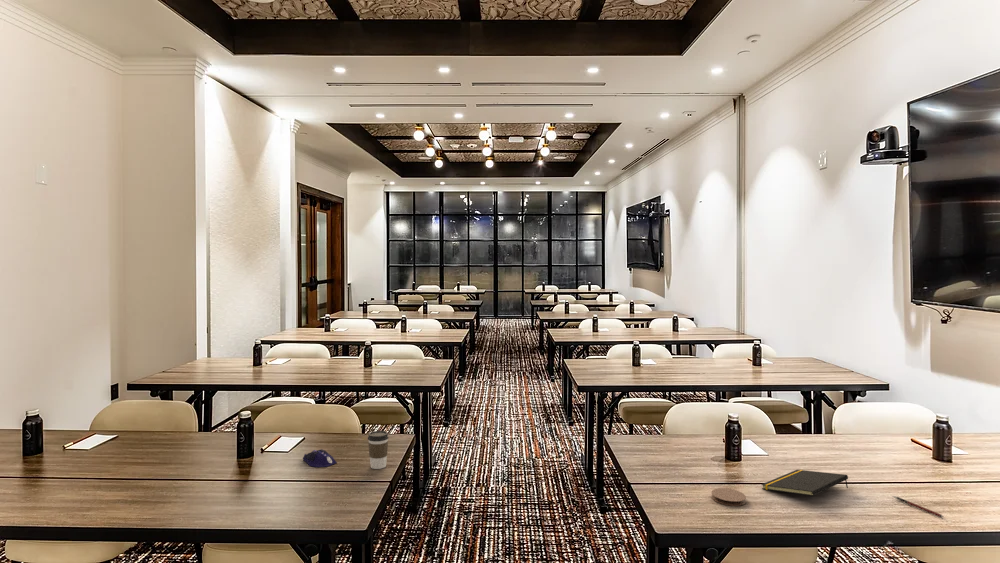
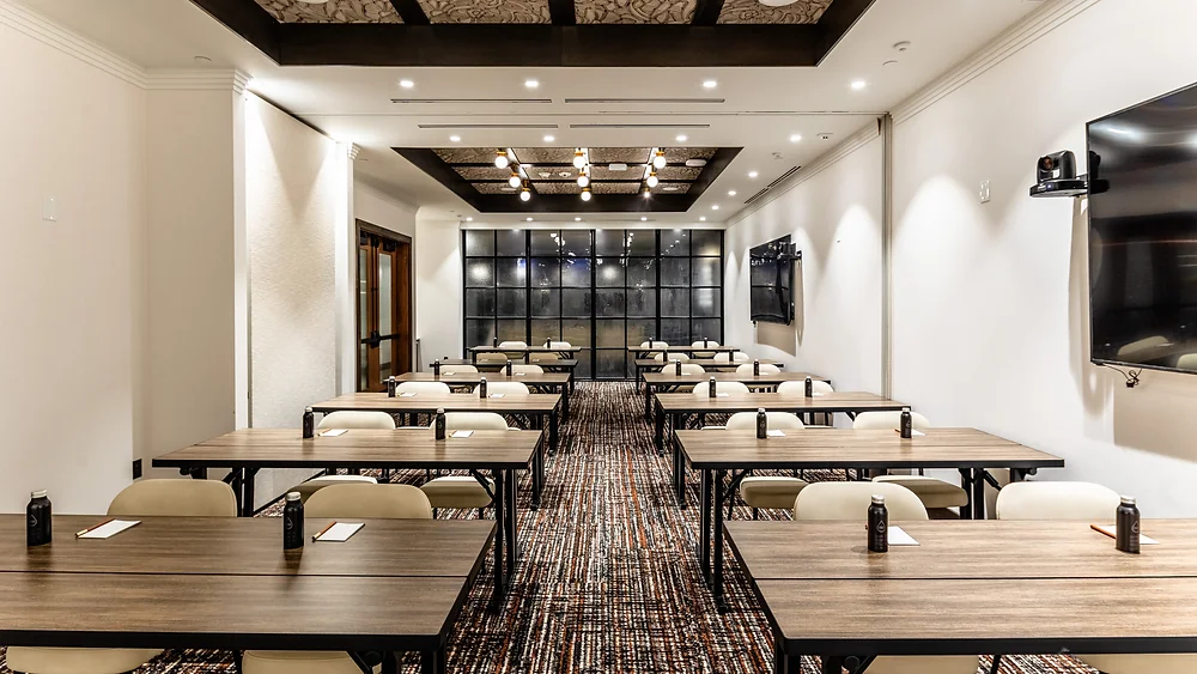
- coaster (728, 496)
- coffee cup (378, 449)
- pen (916, 505)
- notepad (804, 481)
- computer mouse (317, 456)
